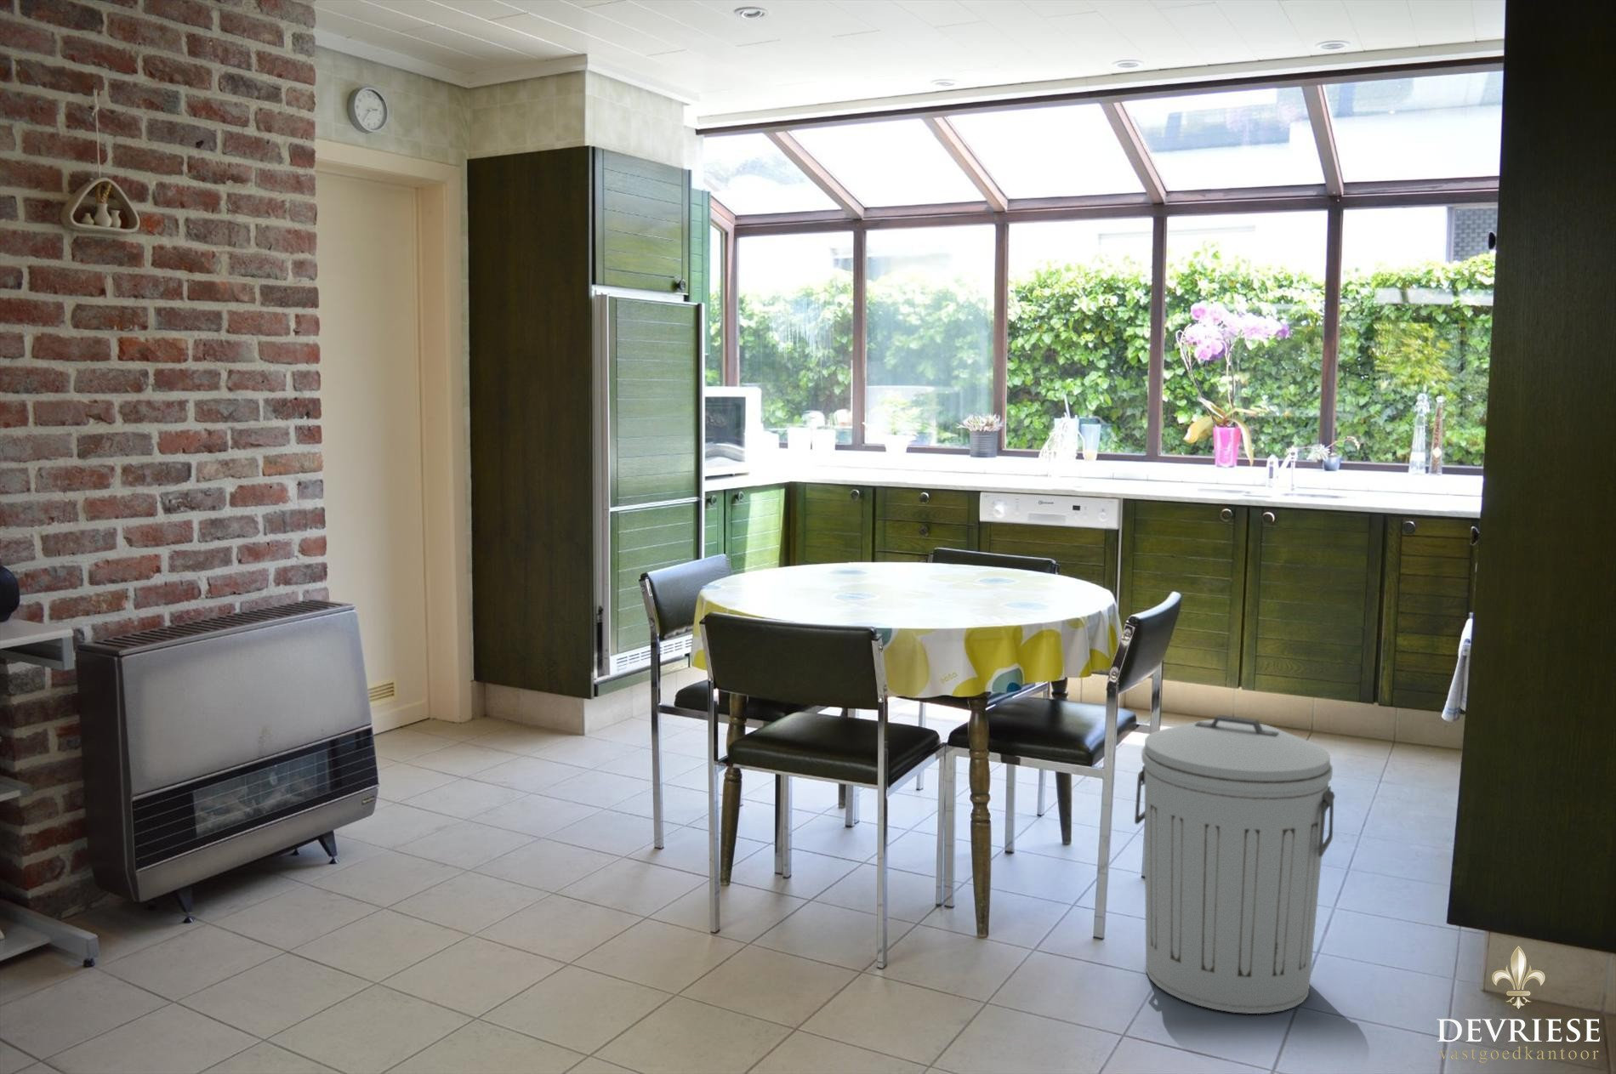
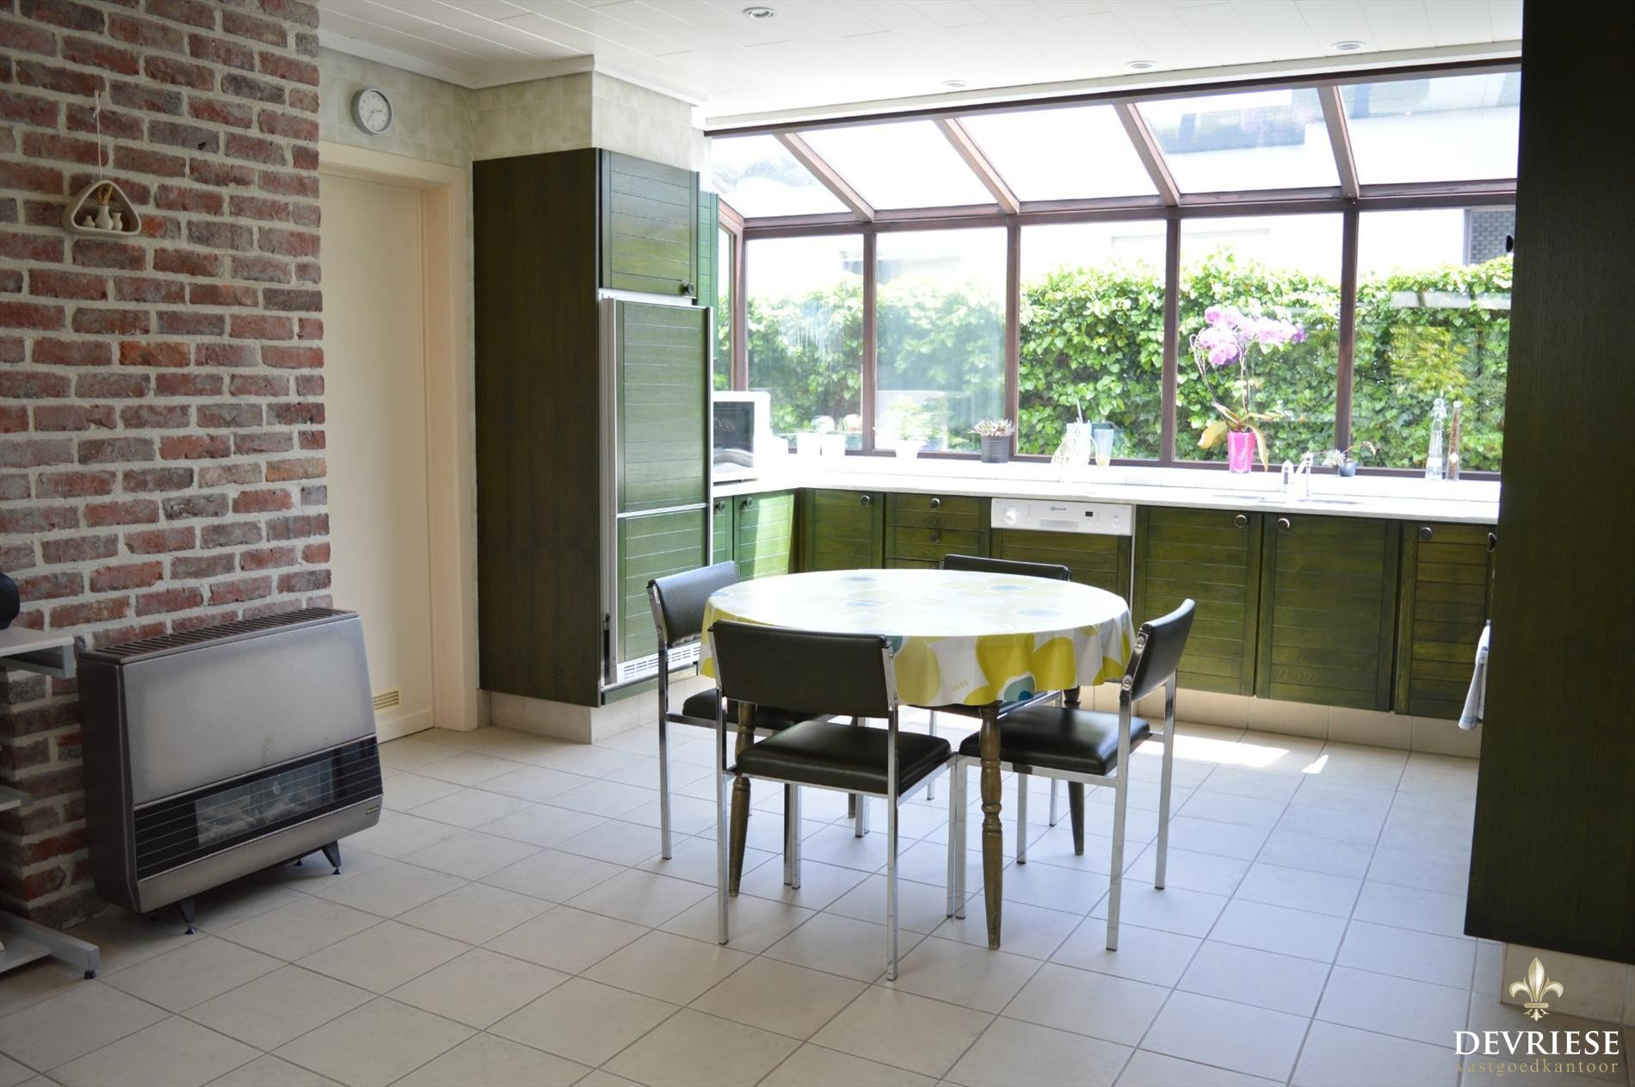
- trash can (1231, 849)
